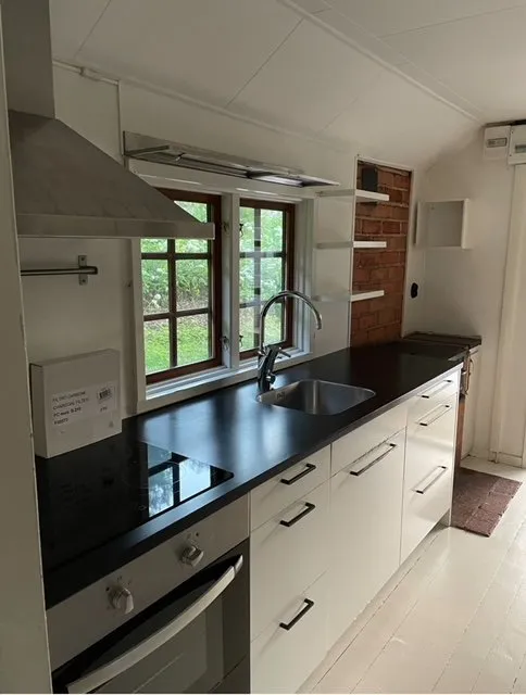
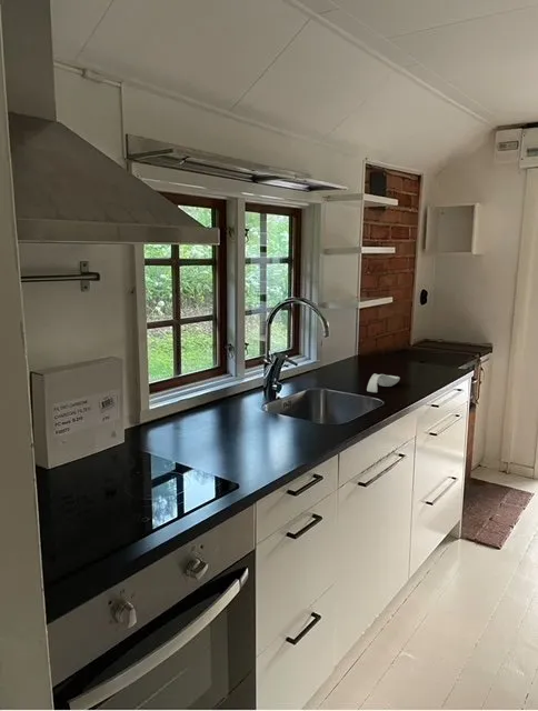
+ spoon rest (381, 379)
